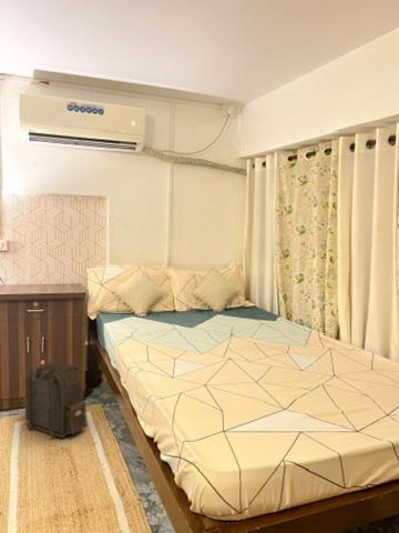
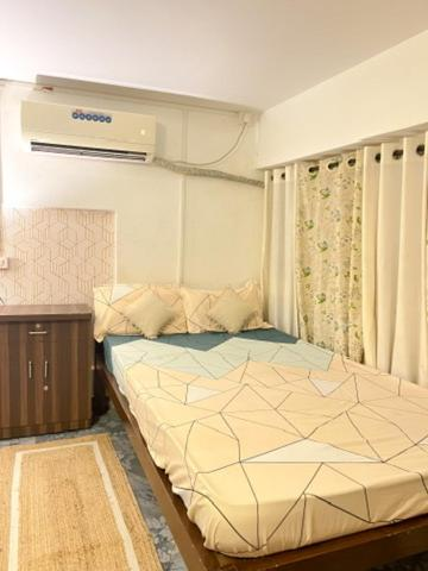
- backpack (54, 395)
